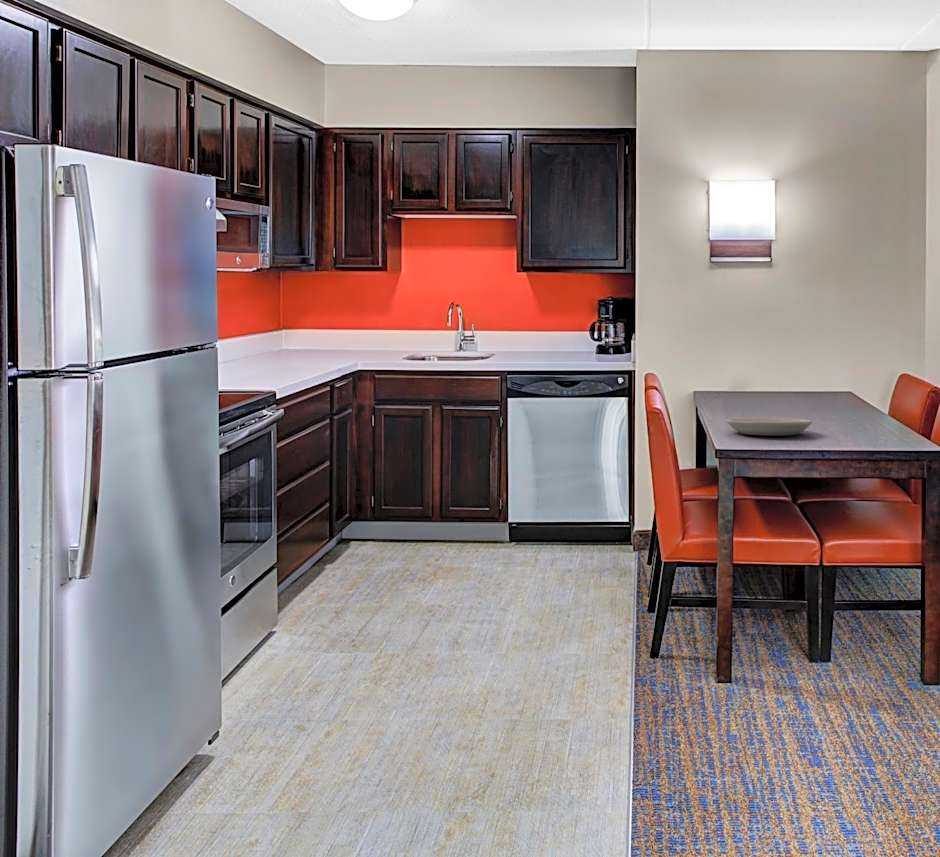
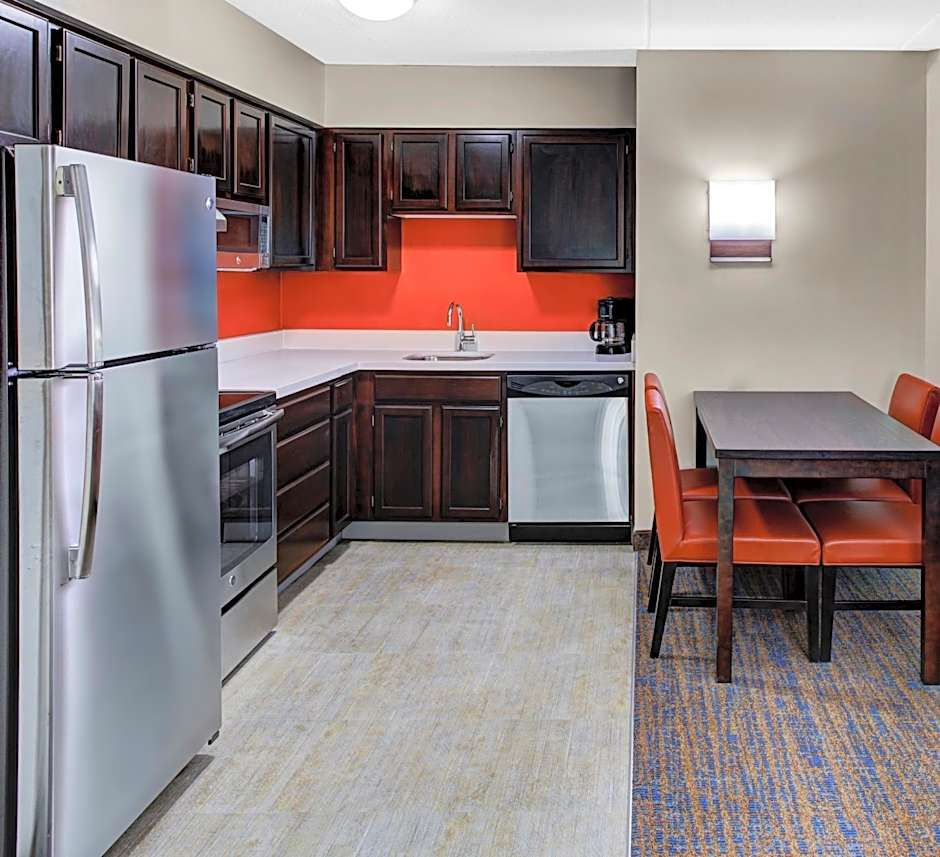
- plate (768, 426)
